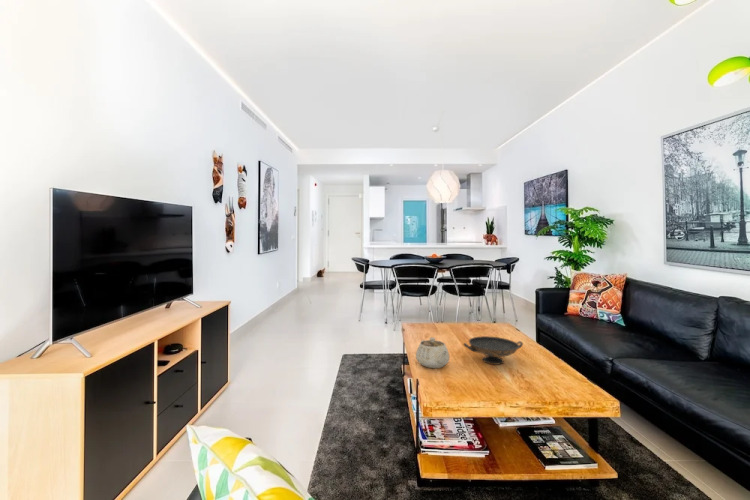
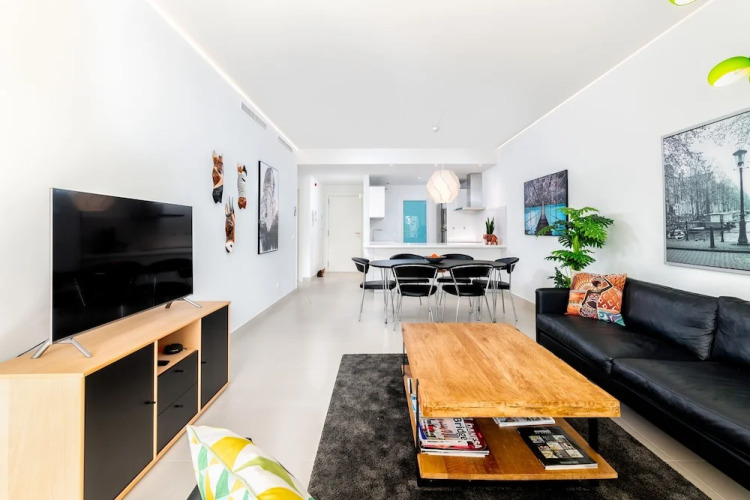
- teapot (433, 351)
- decorative bowl (493, 351)
